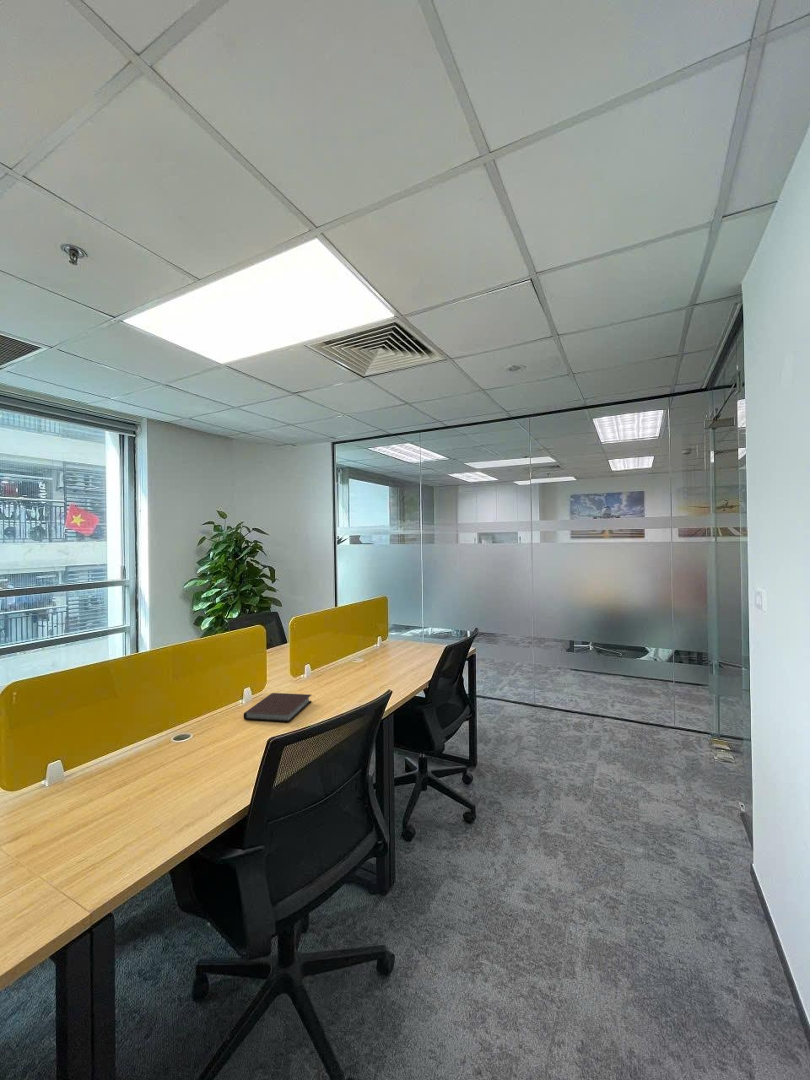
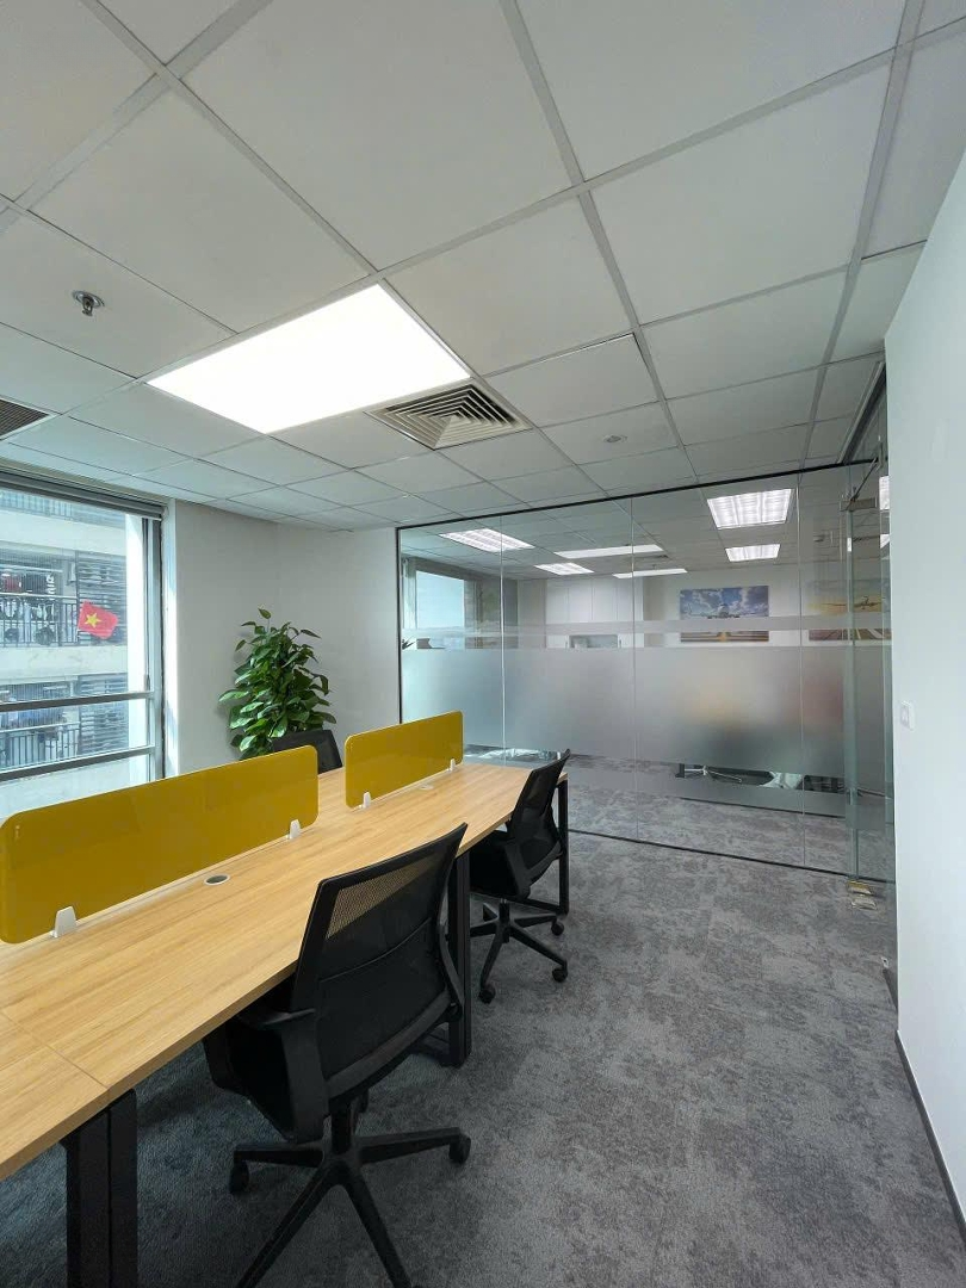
- notebook (279, 706)
